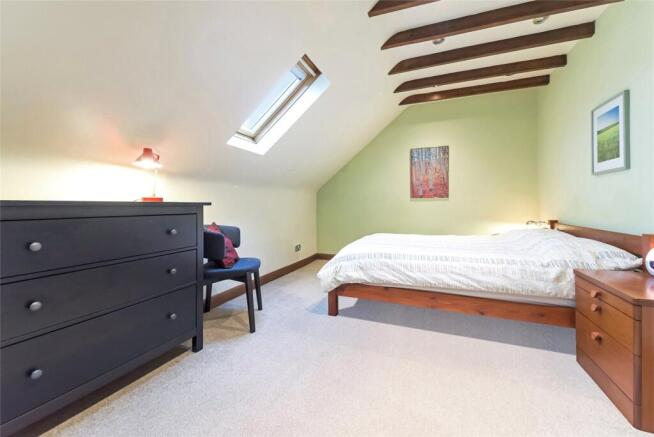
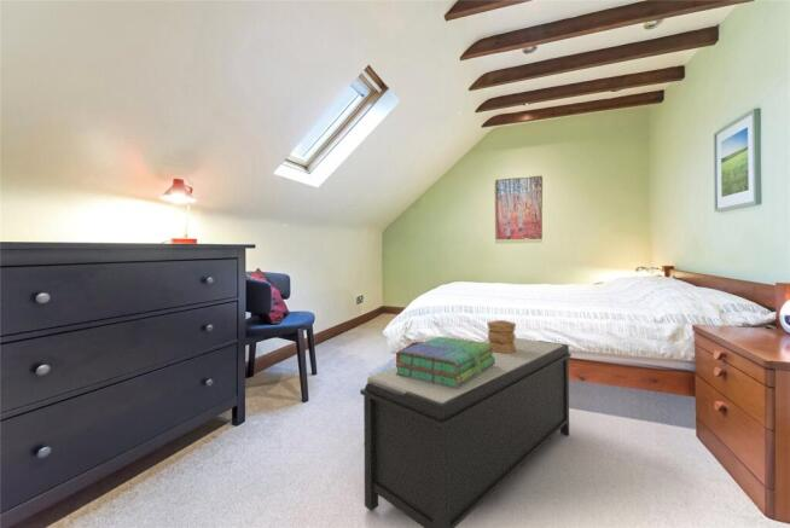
+ stack of books (447, 358)
+ bench (483, 412)
+ decorative box (501, 335)
